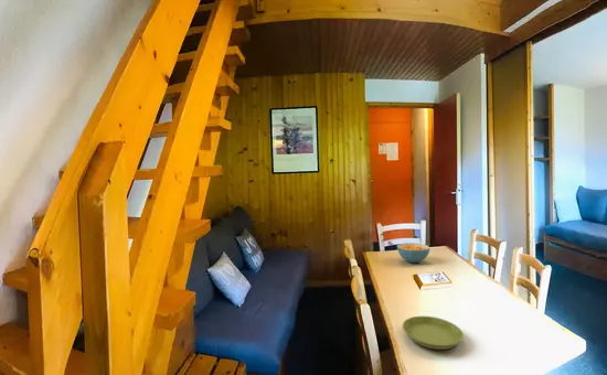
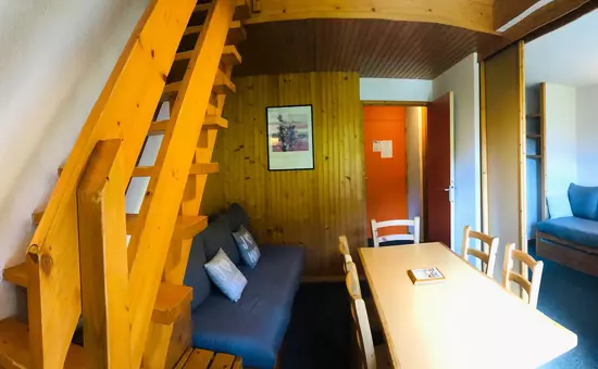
- cereal bowl (413, 254)
- saucer (432, 333)
